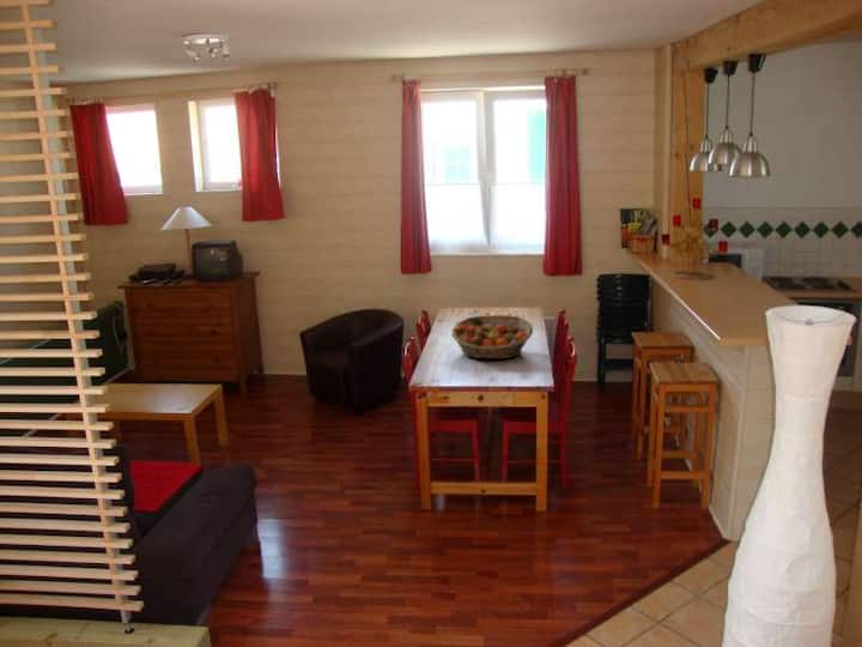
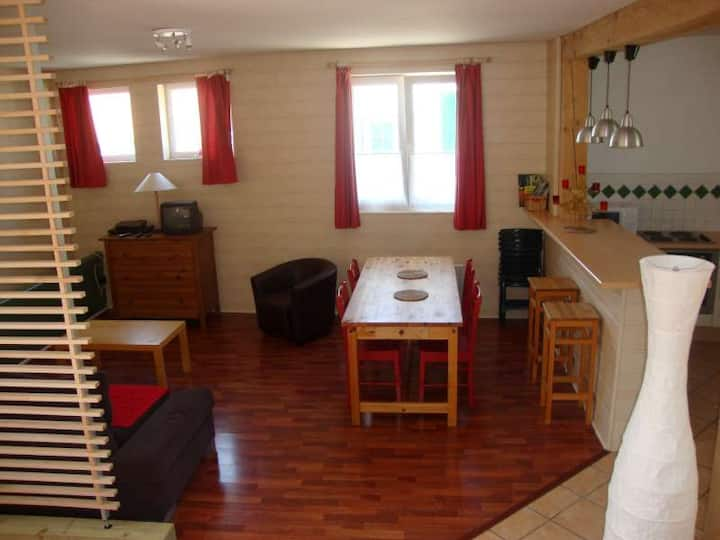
- fruit basket (492, 337)
